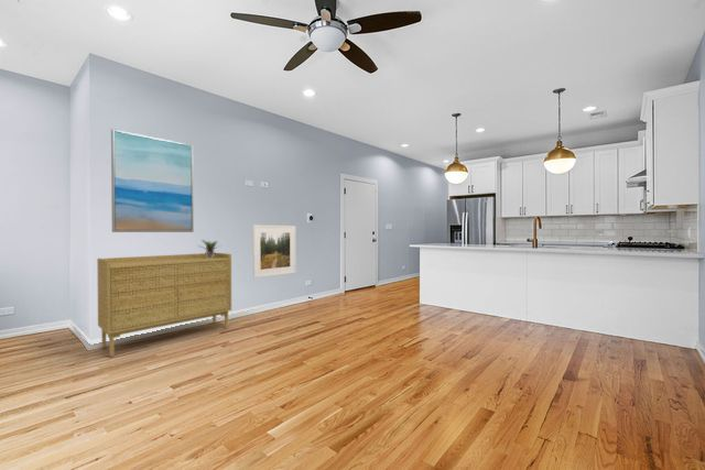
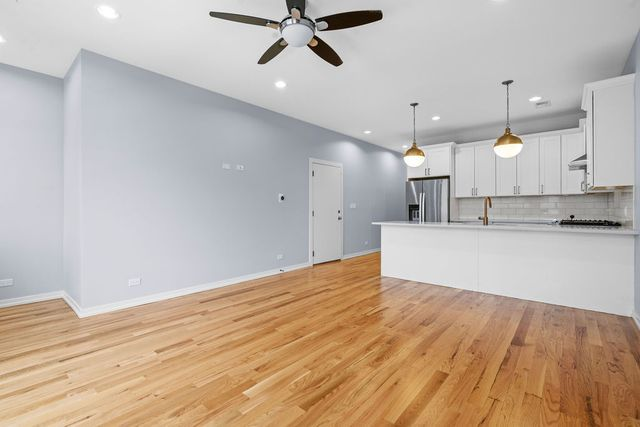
- wall art (155, 185)
- sideboard (170, 296)
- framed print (275, 250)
- potted plant (209, 249)
